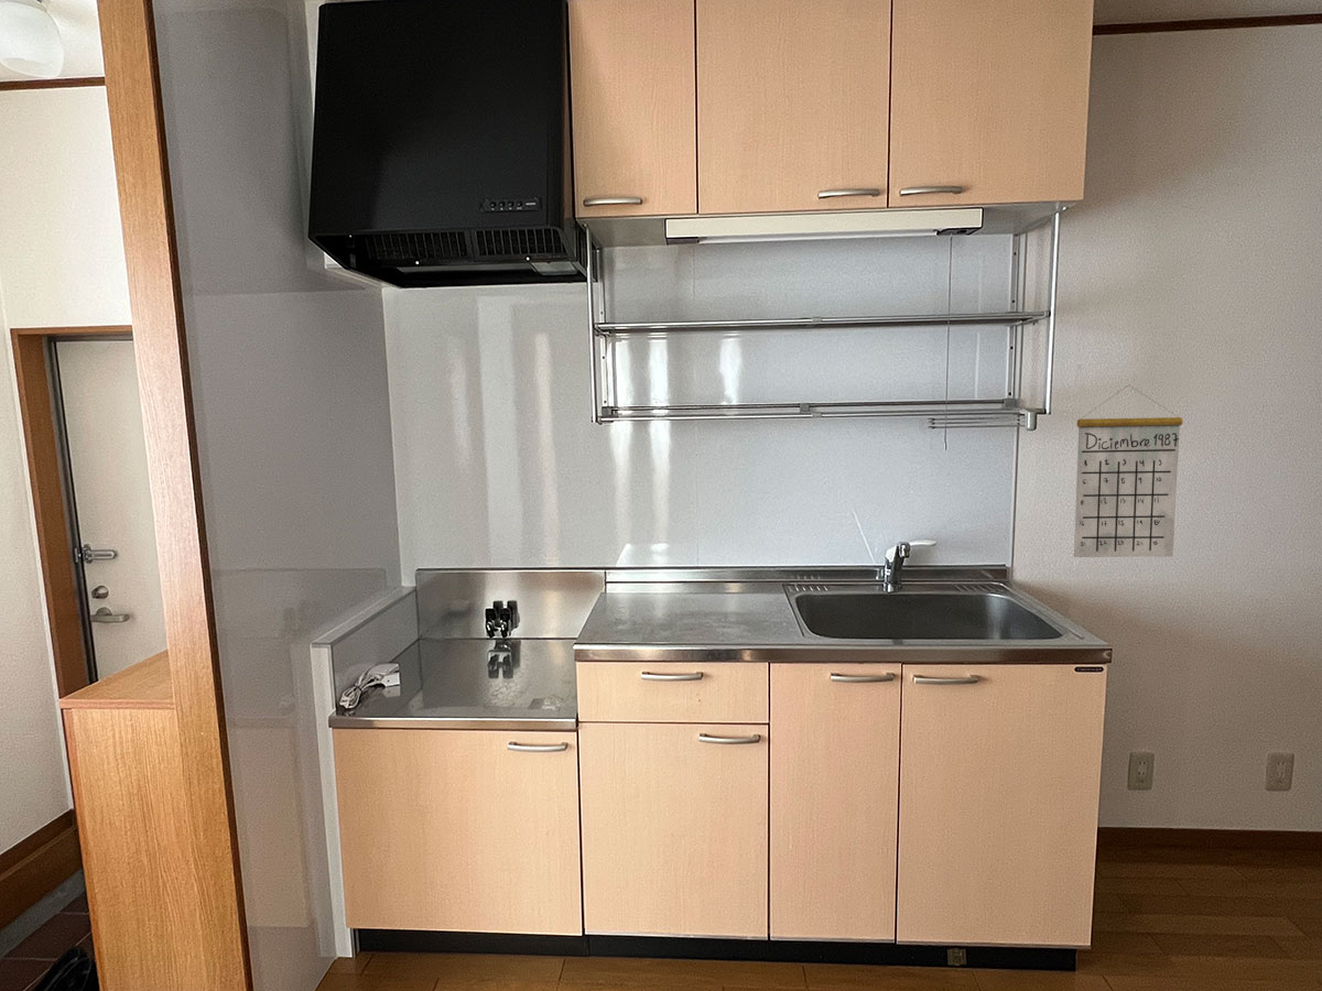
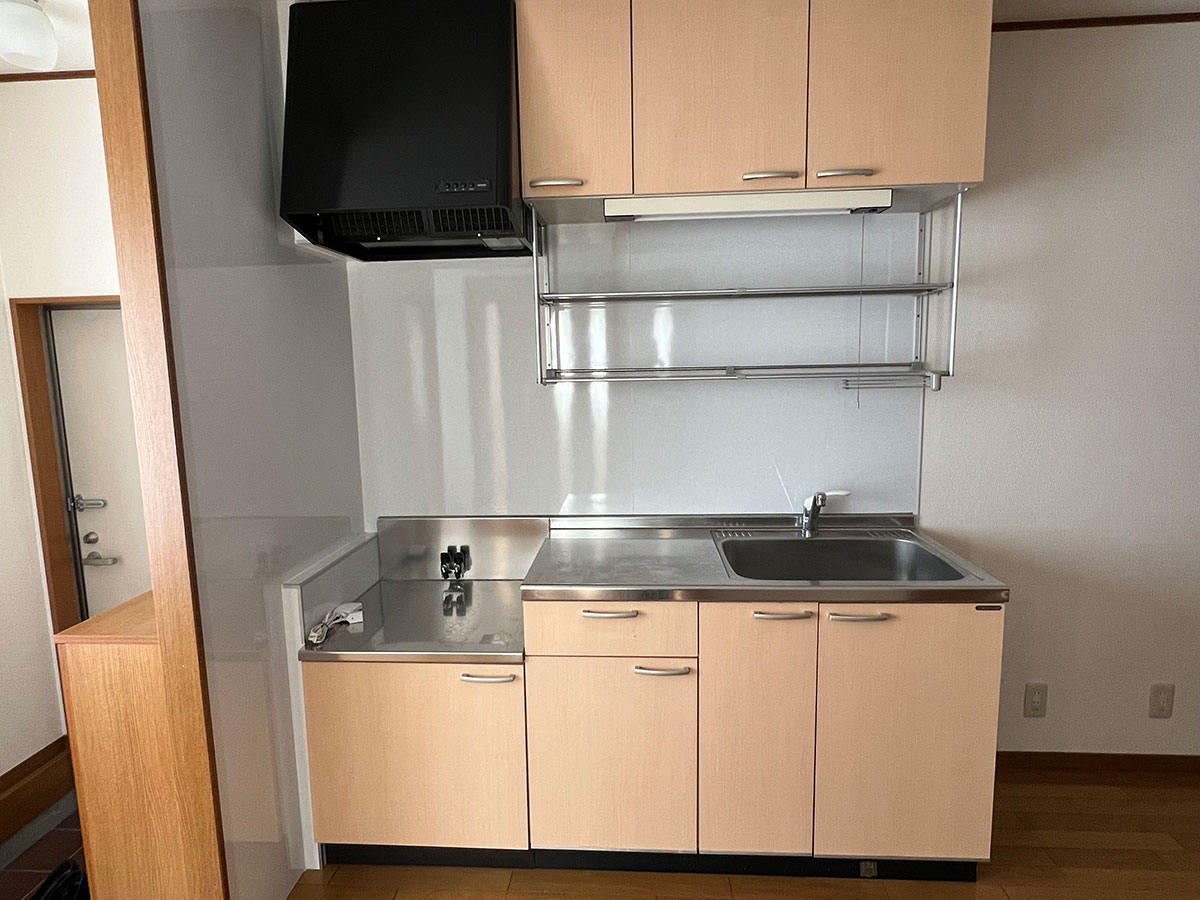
- calendar (1127, 471)
